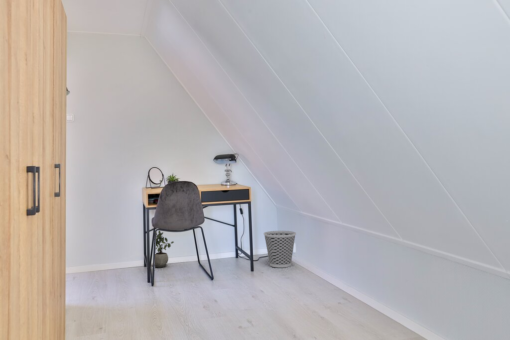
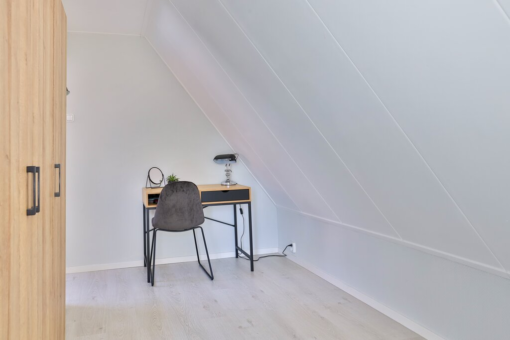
- wastebasket (280, 248)
- potted plant (162, 248)
